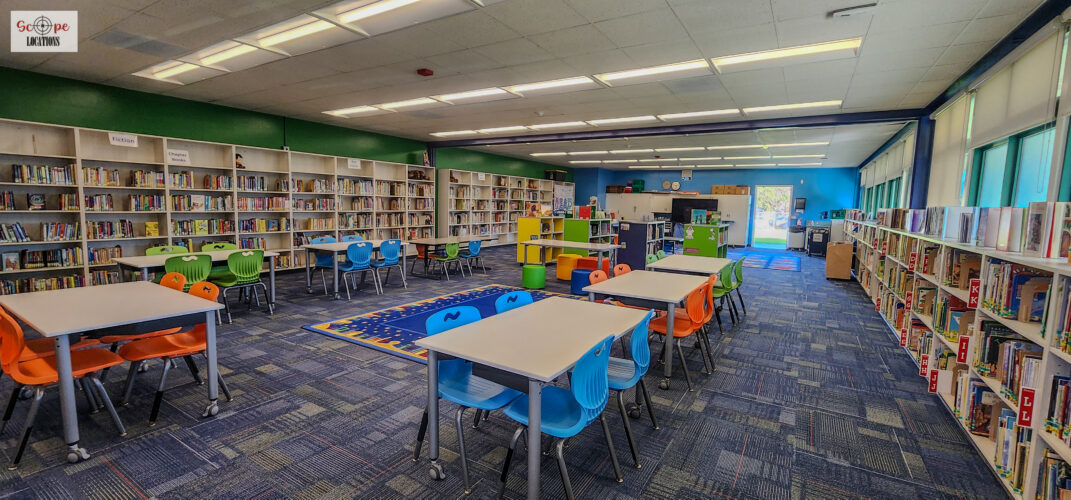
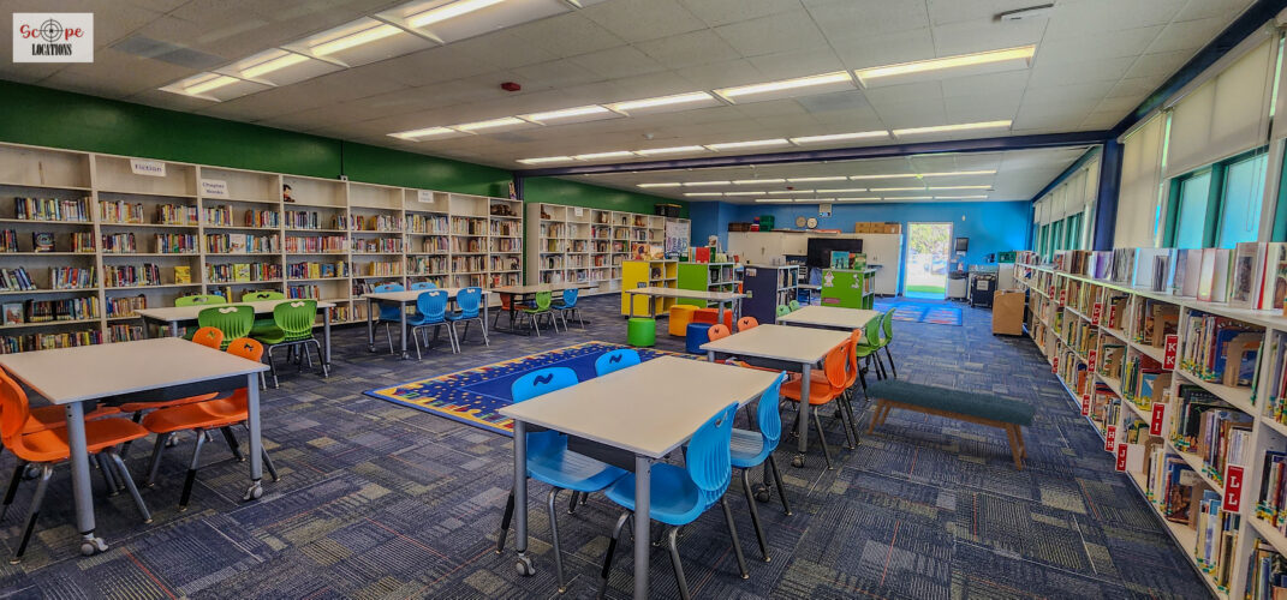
+ bench (945, 416)
